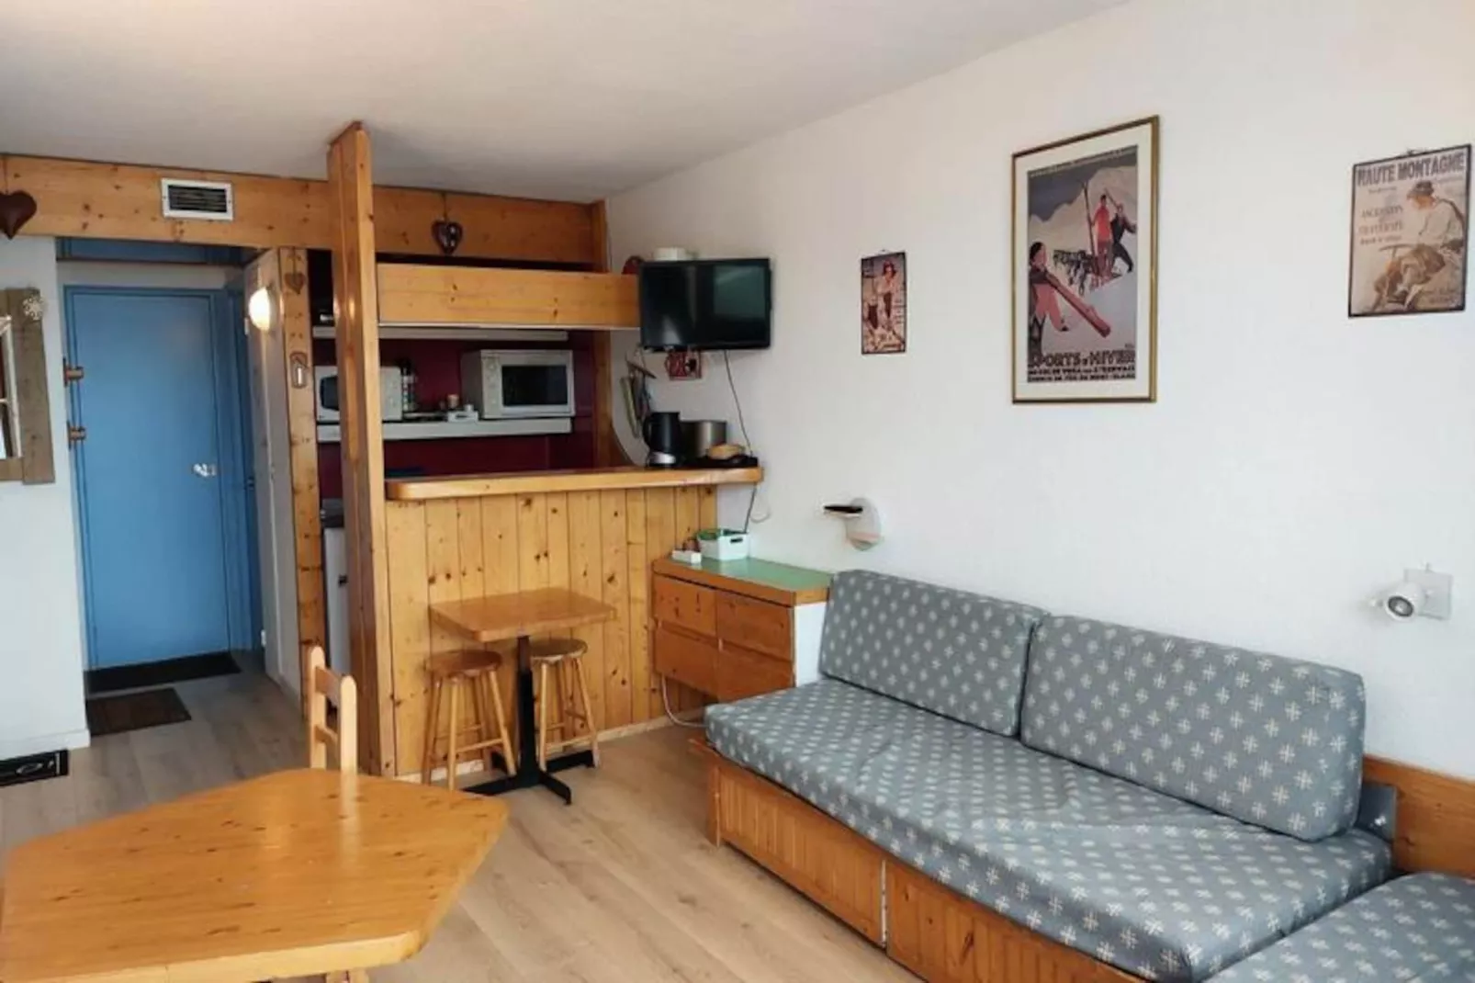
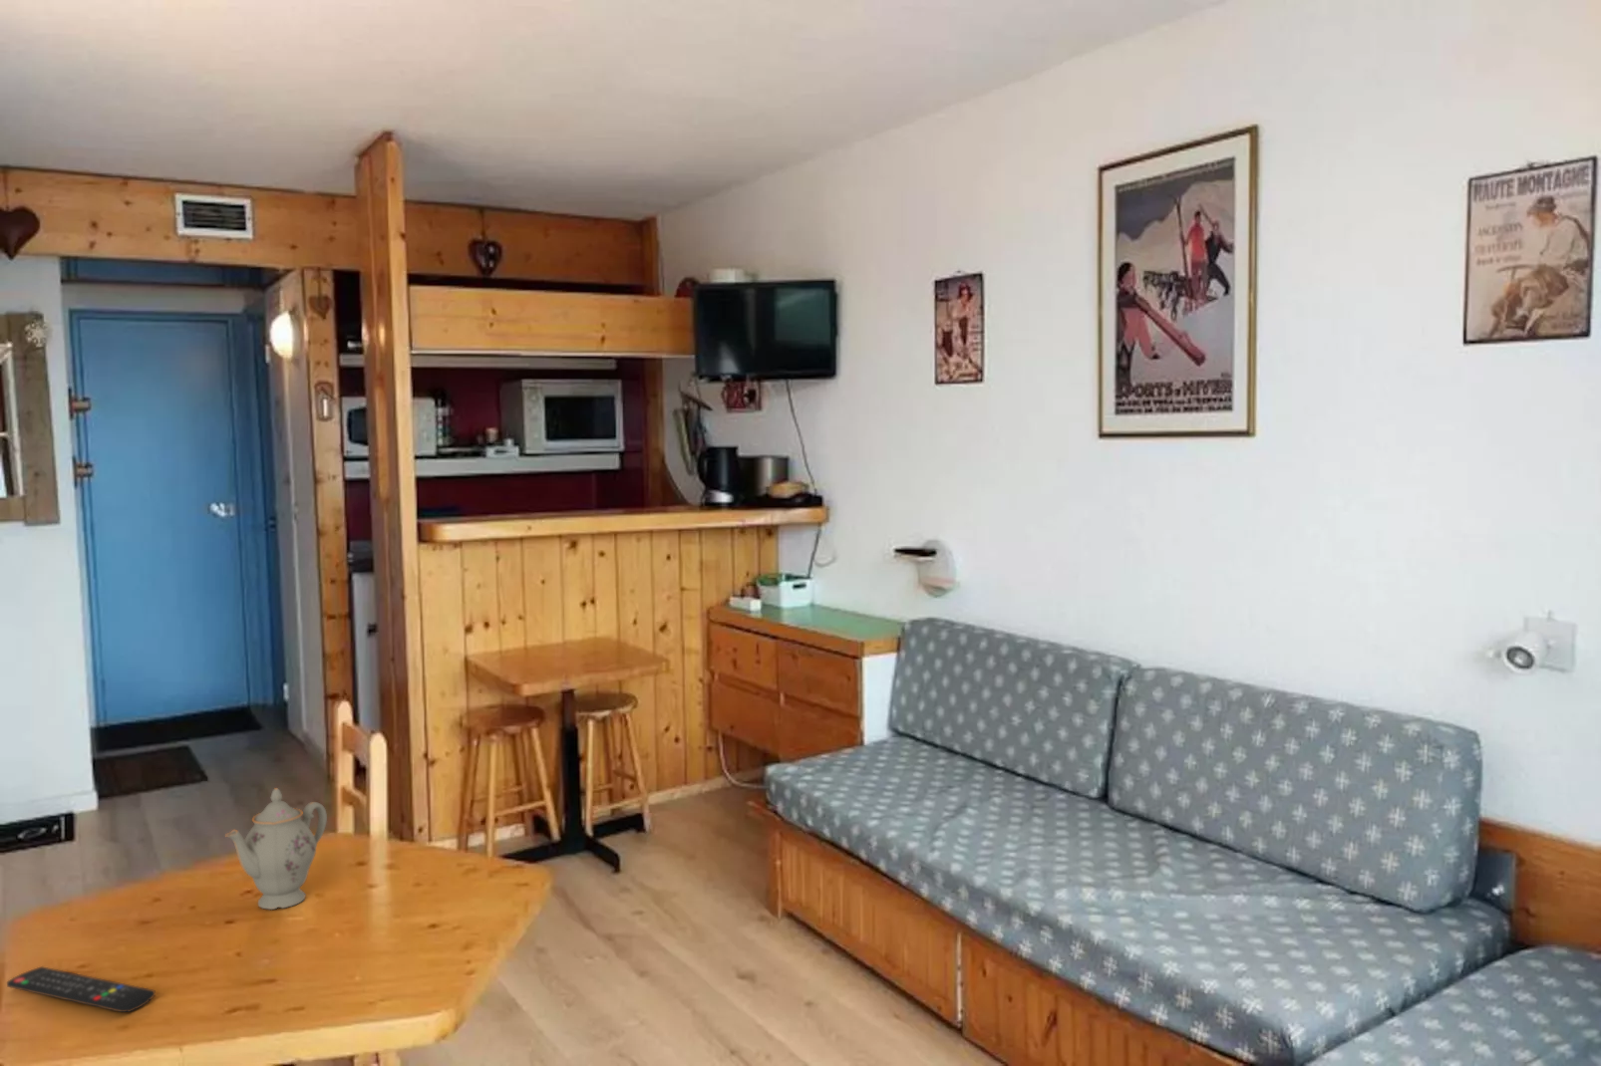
+ chinaware (279, 845)
+ remote control (79, 990)
